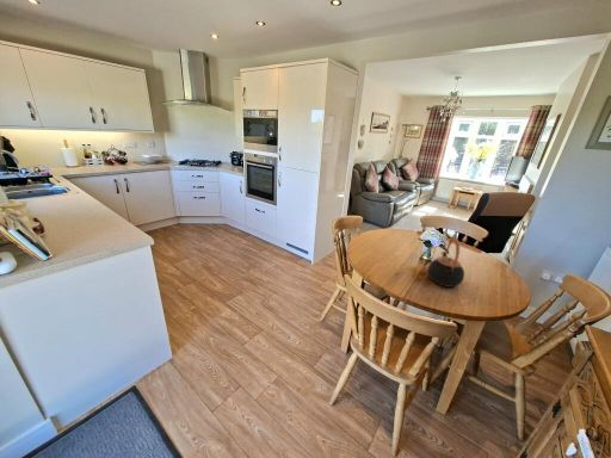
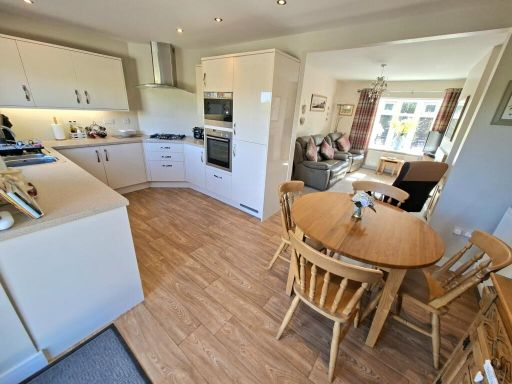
- teapot (448, 258)
